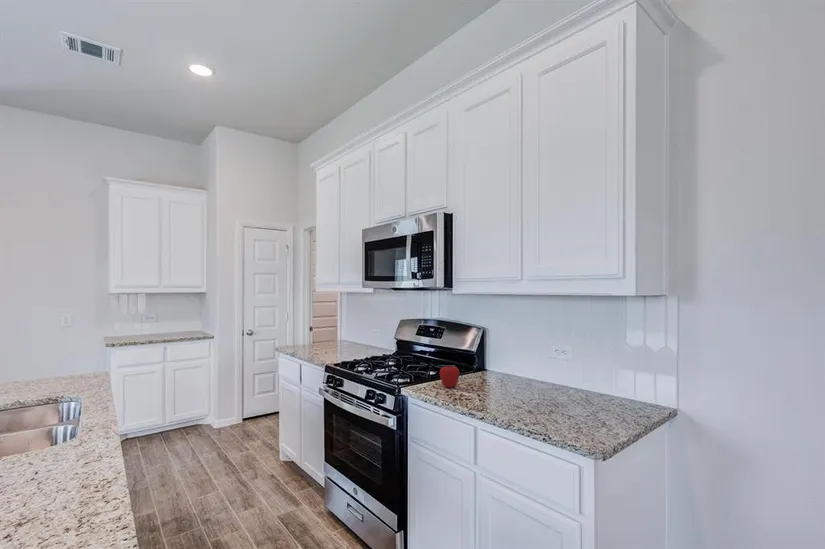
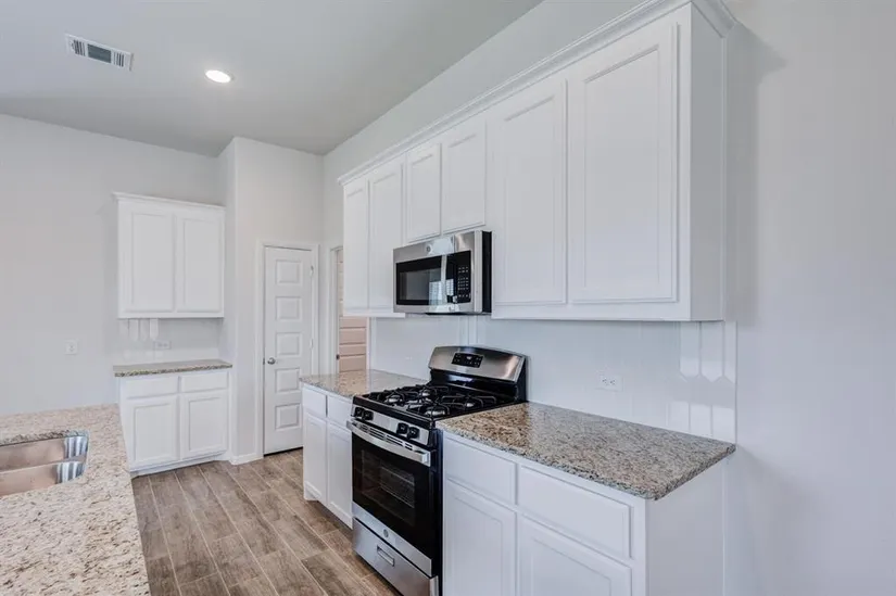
- apple (449, 375)
